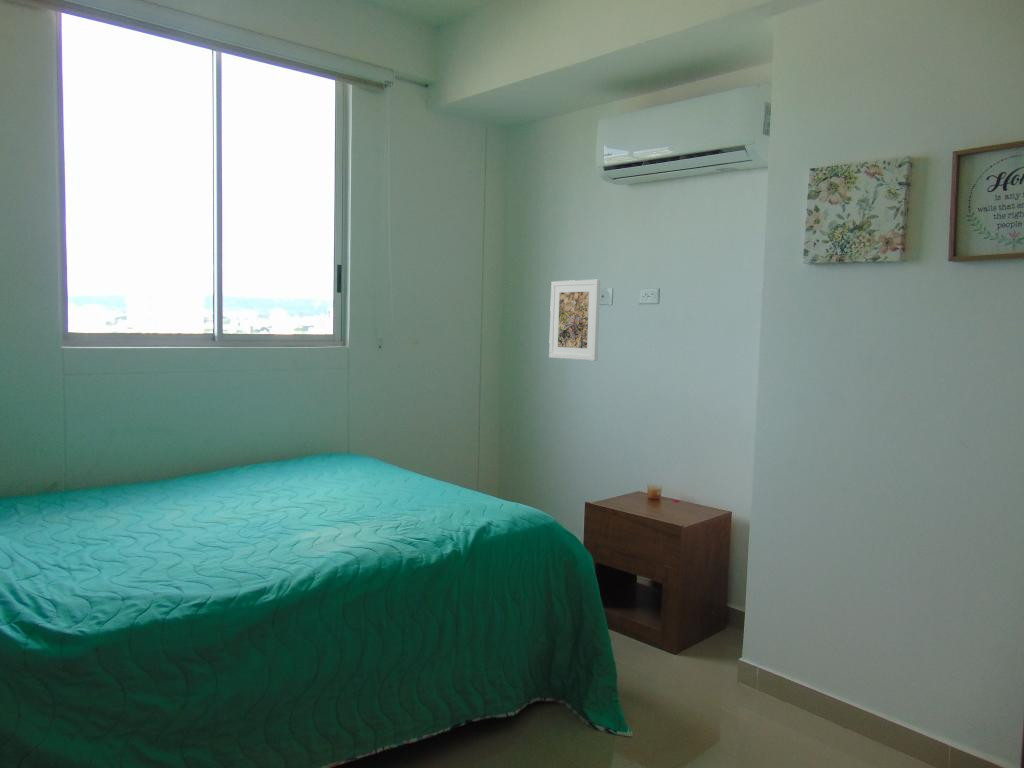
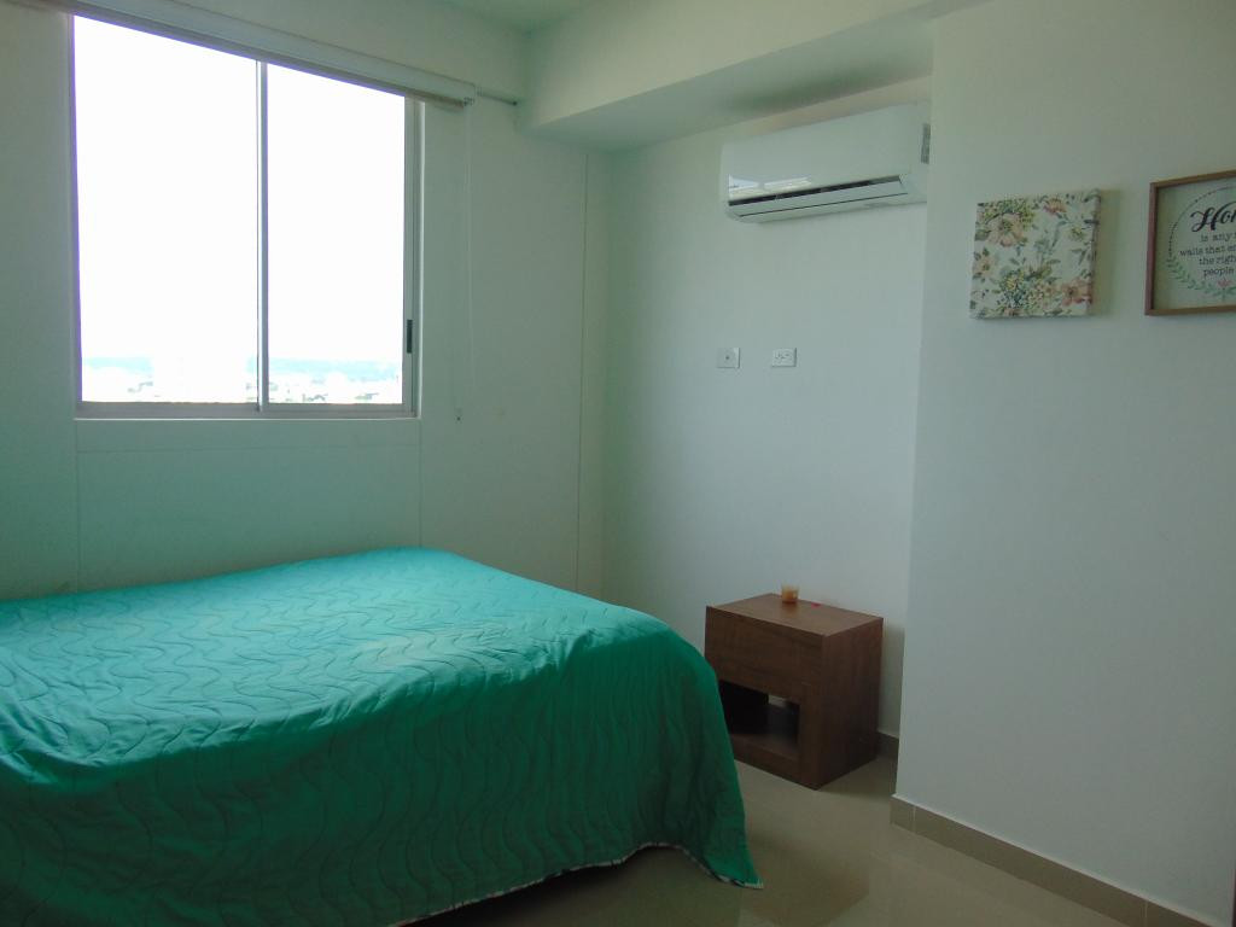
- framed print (573, 319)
